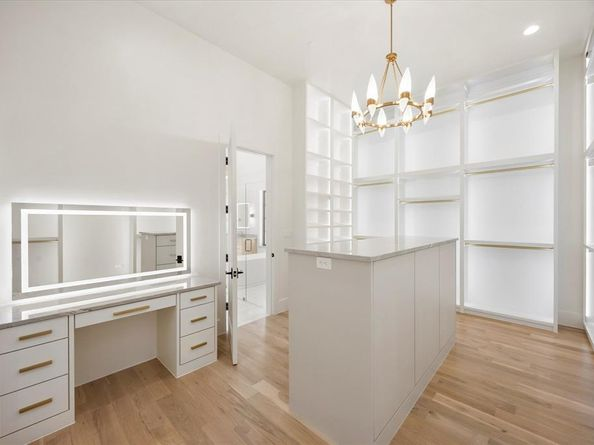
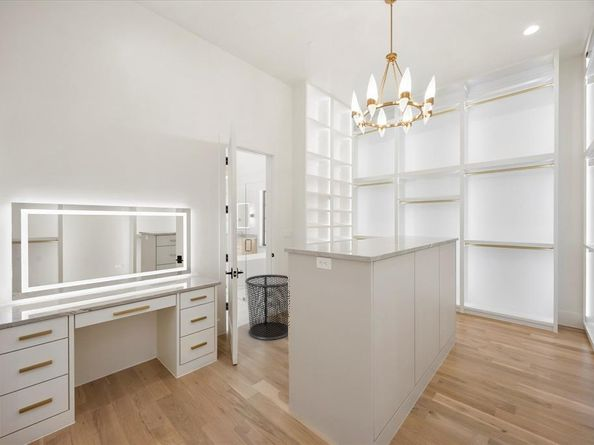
+ waste bin (269, 305)
